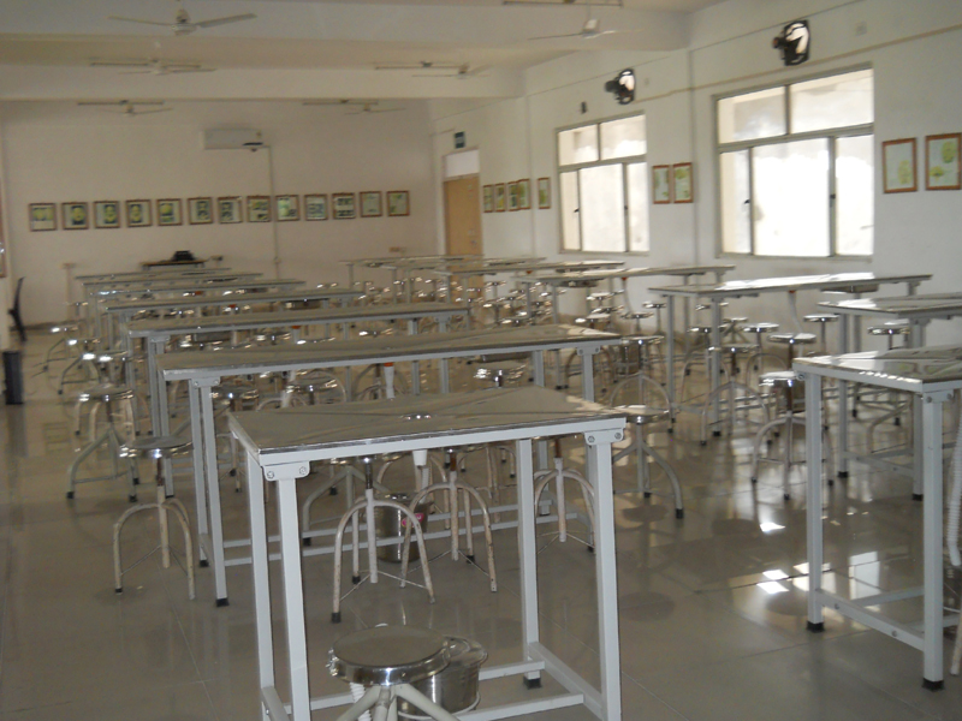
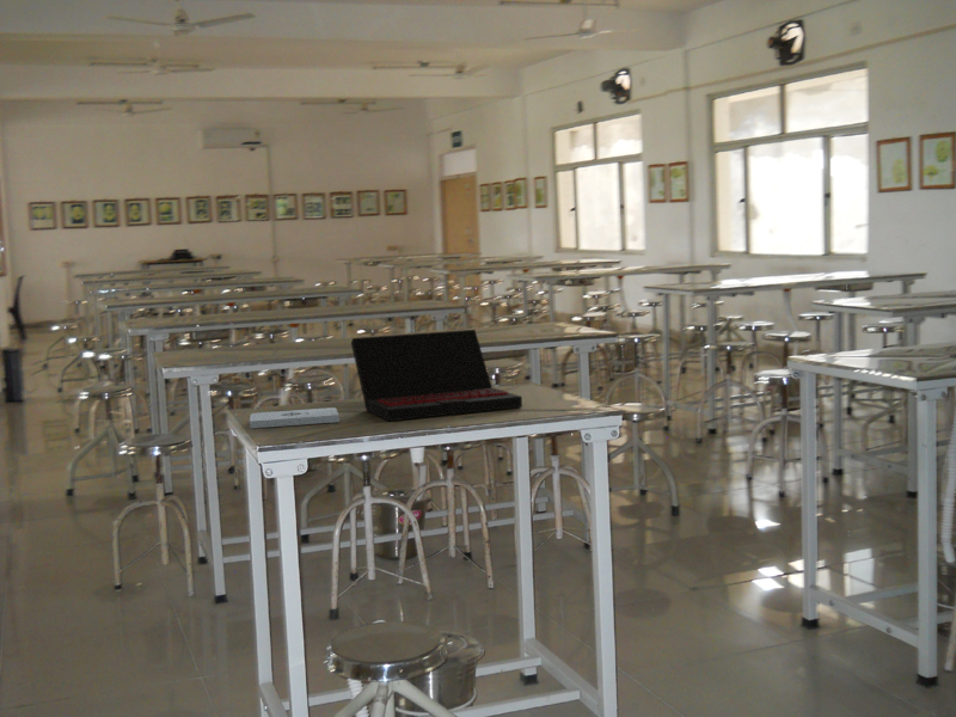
+ laptop (434, 370)
+ notepad (294, 417)
